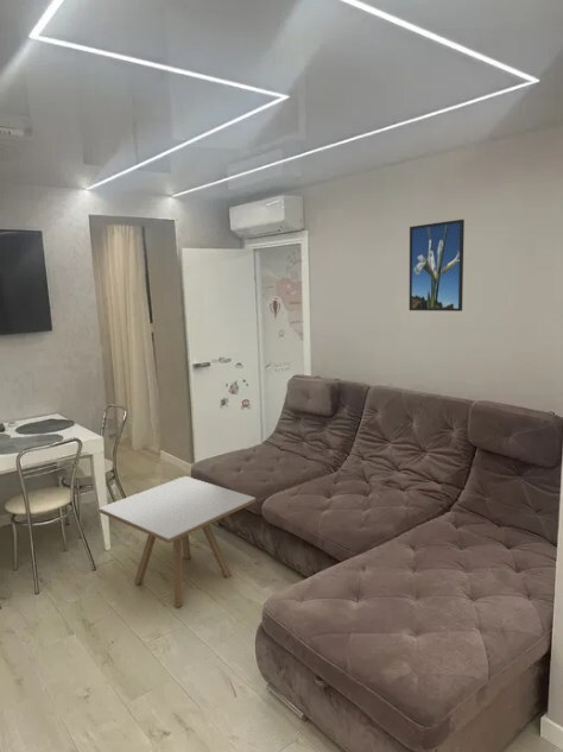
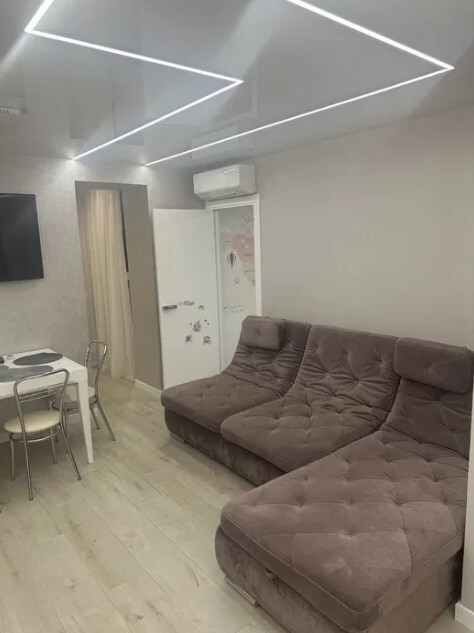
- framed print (435, 267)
- side table (181, 541)
